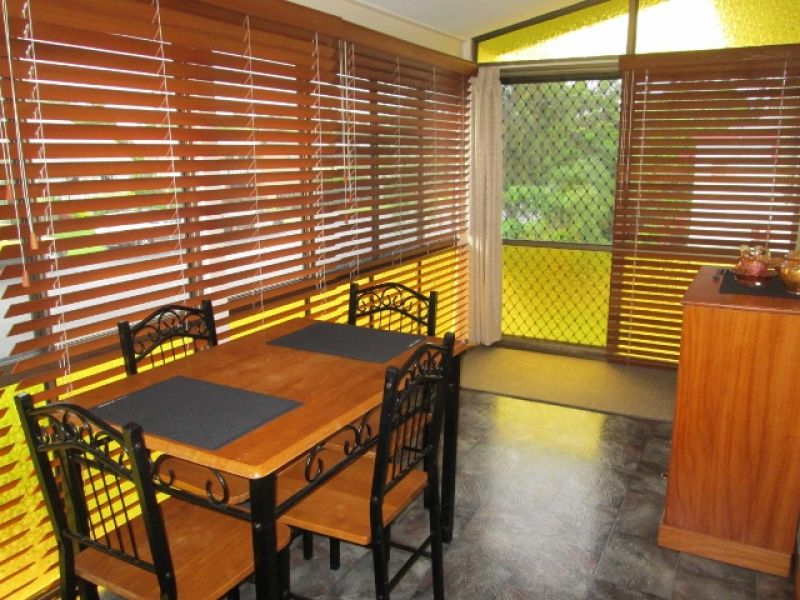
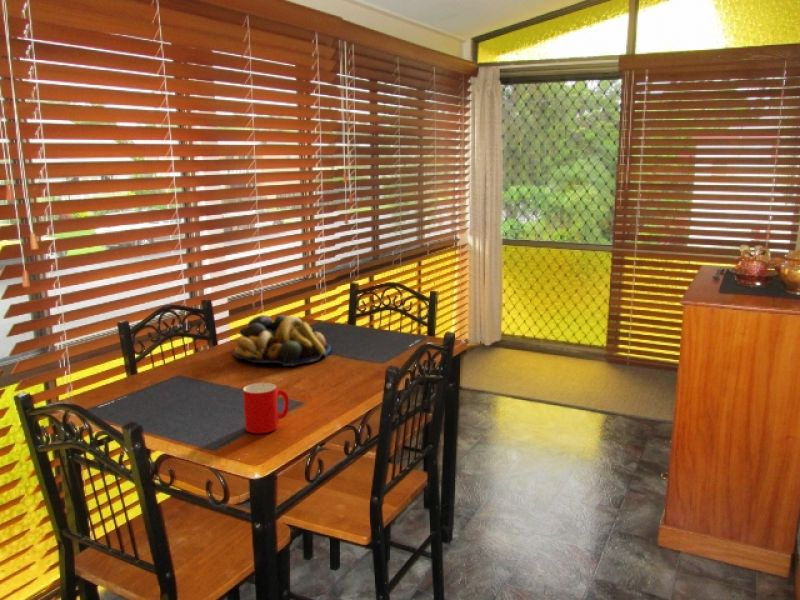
+ cup (267, 406)
+ fruit bowl (282, 334)
